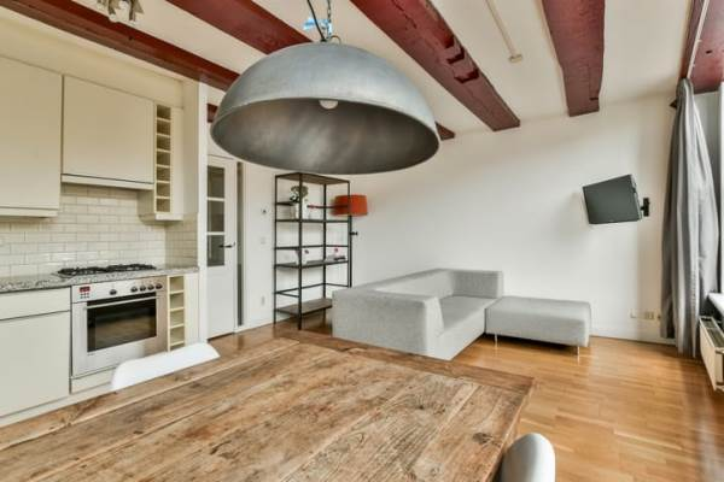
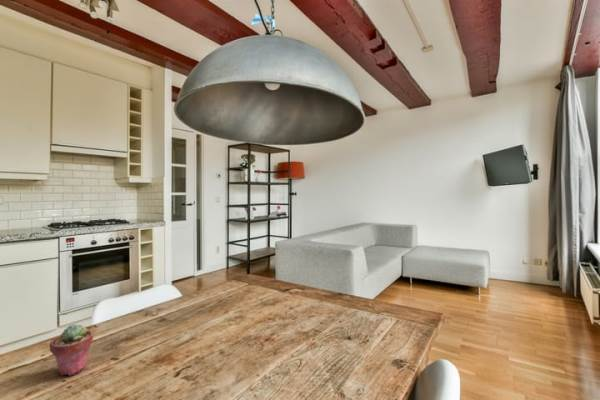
+ potted succulent (72, 346)
